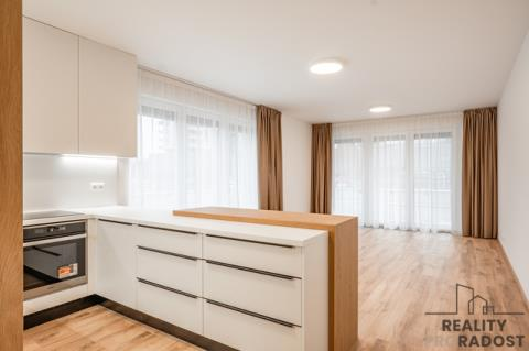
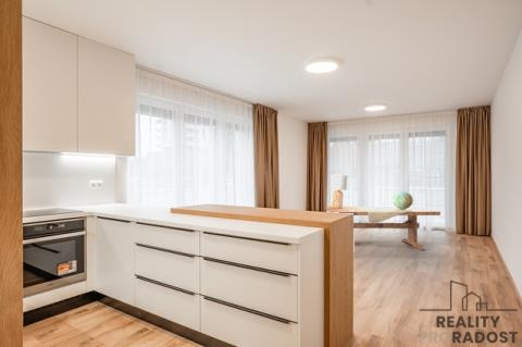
+ decorative globe (402, 199)
+ lamp (337, 190)
+ dining table (378, 226)
